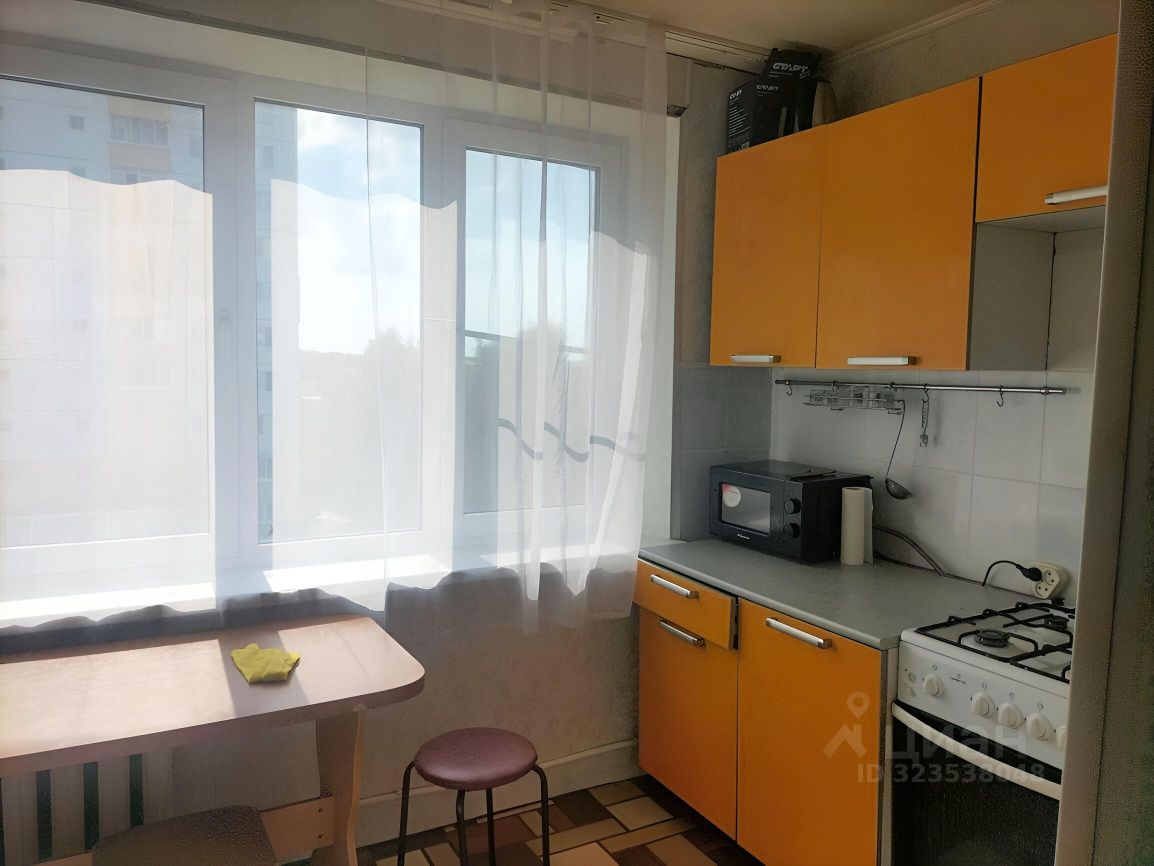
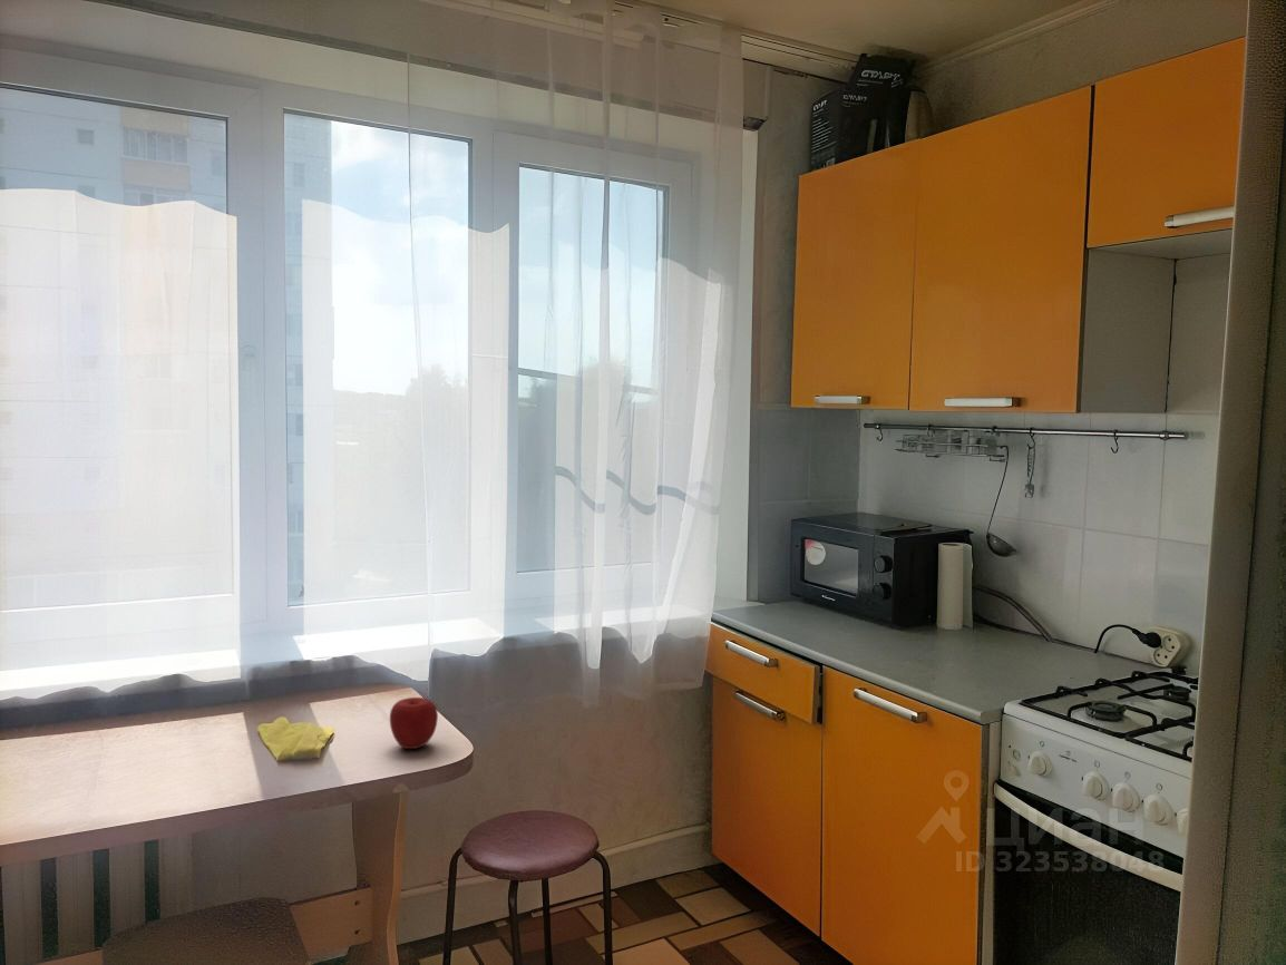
+ apple (413, 722)
